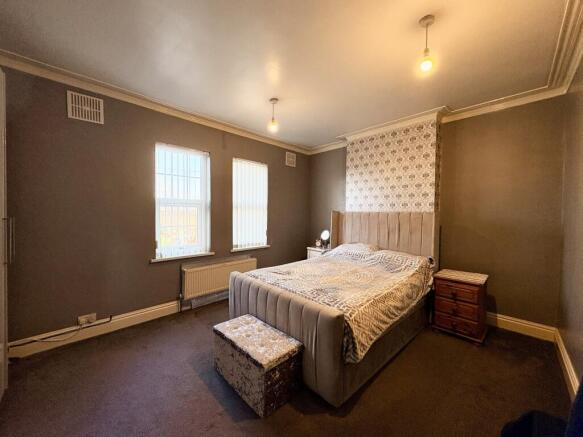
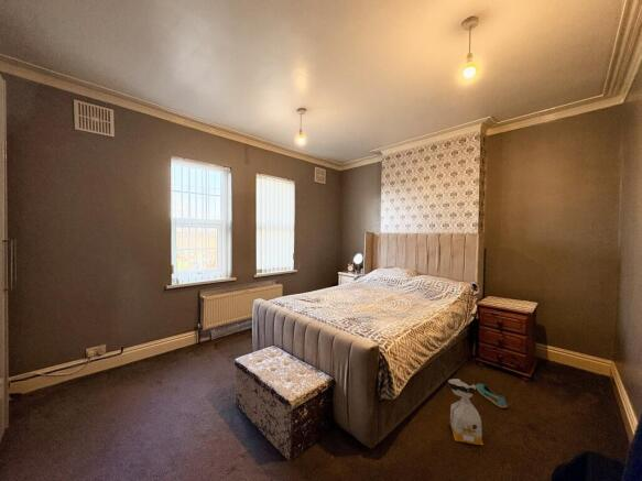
+ bag (465, 407)
+ shoe (490, 392)
